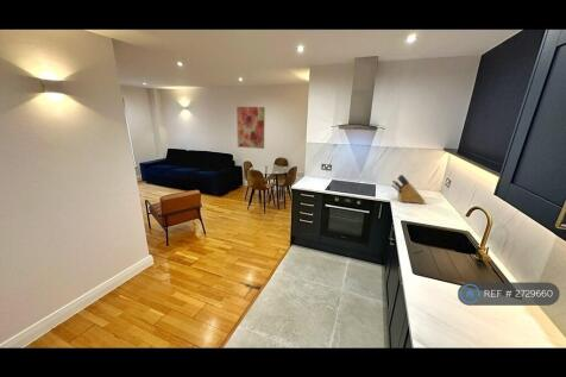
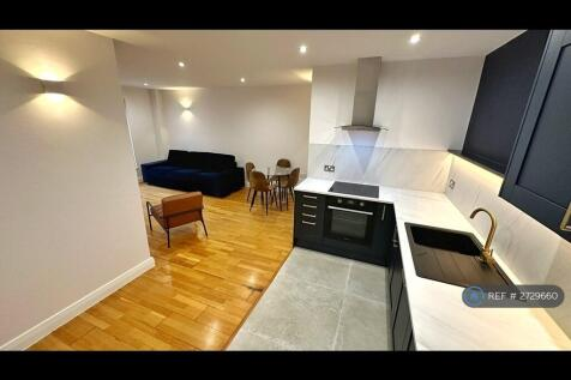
- wall art (250, 127)
- knife block (408, 188)
